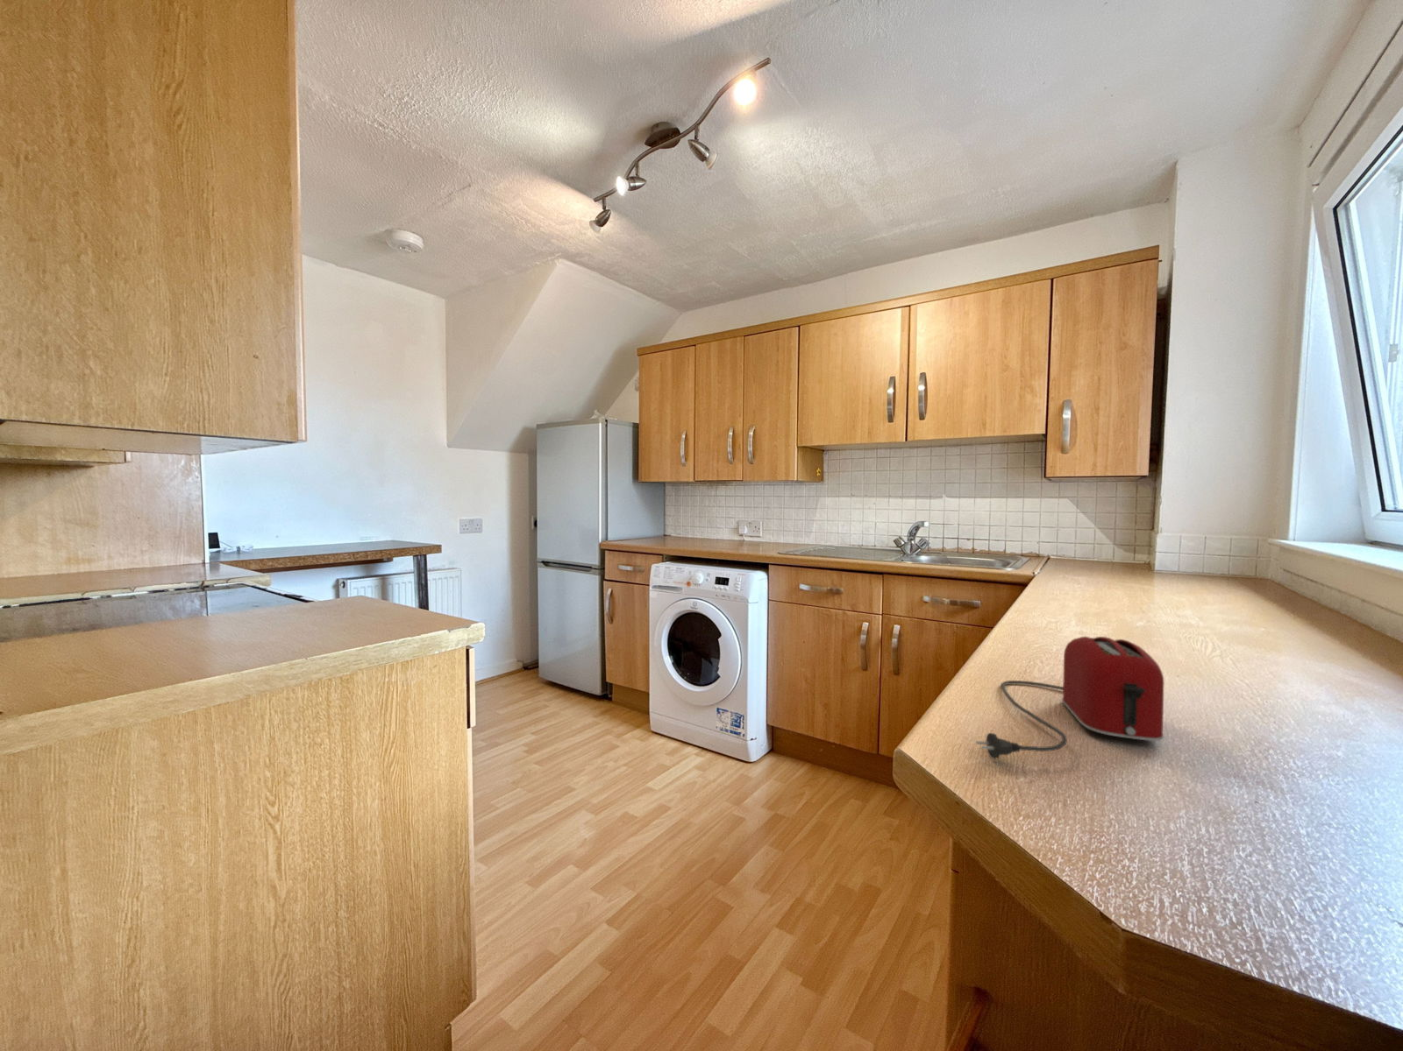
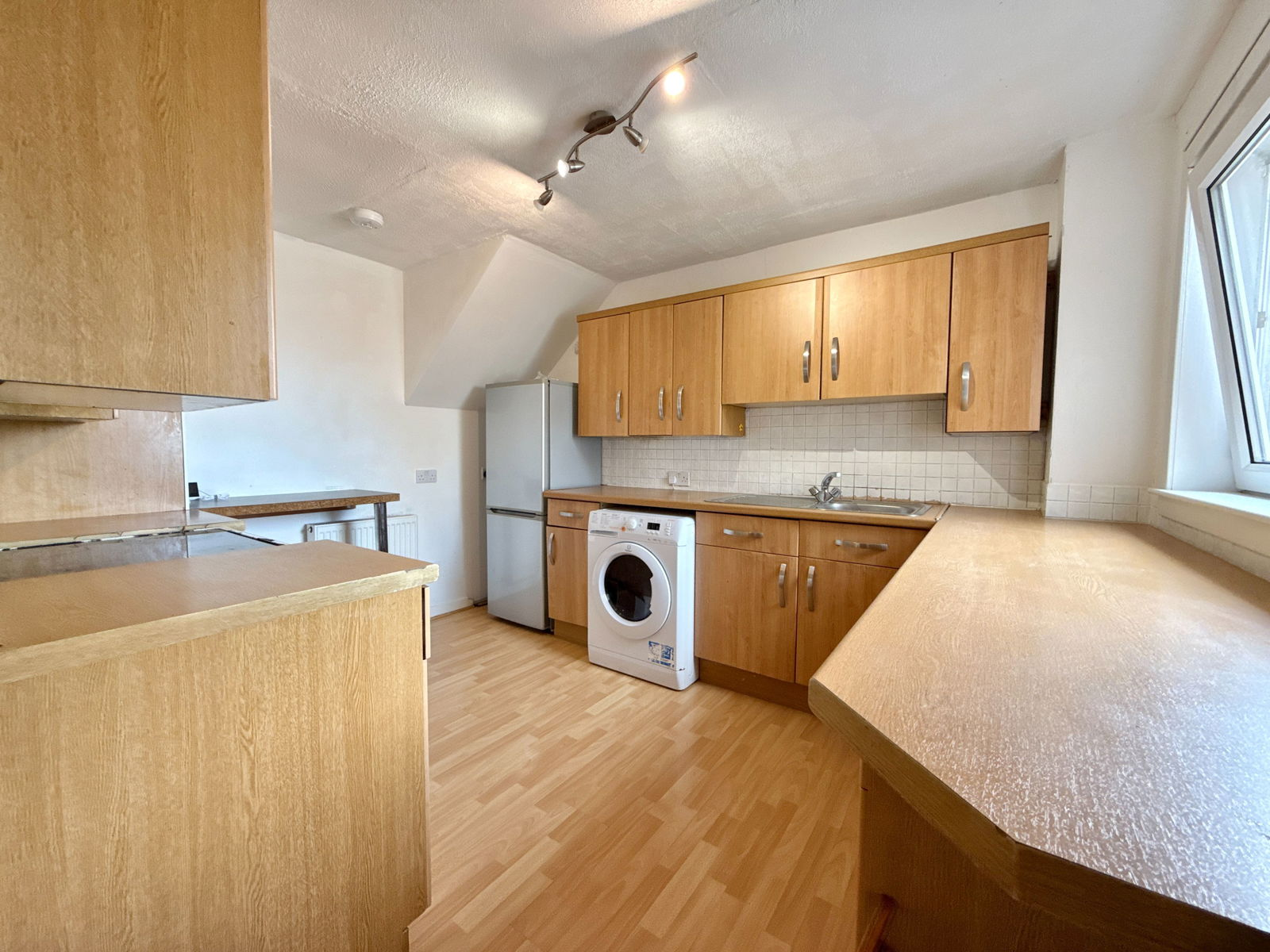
- toaster (1054, 684)
